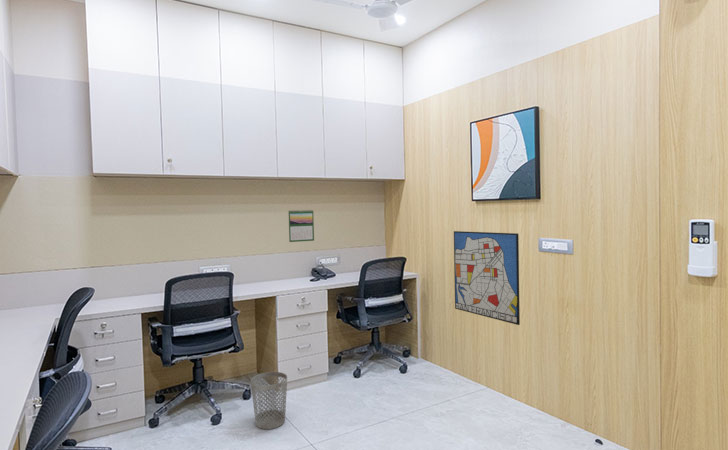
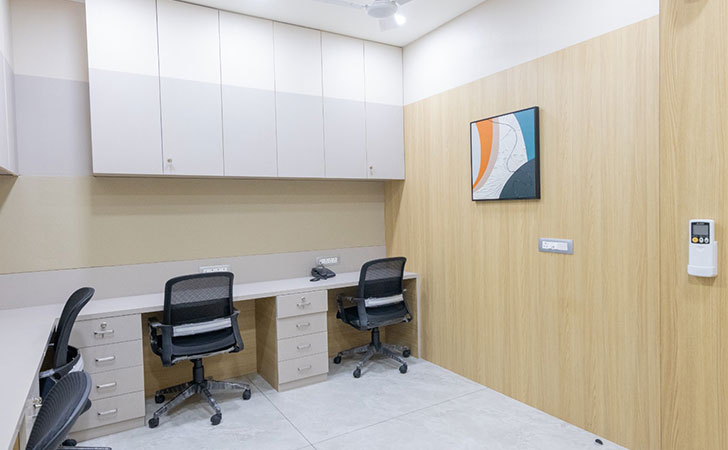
- calendar (301, 225)
- wastebasket (269, 400)
- wall art (483, 274)
